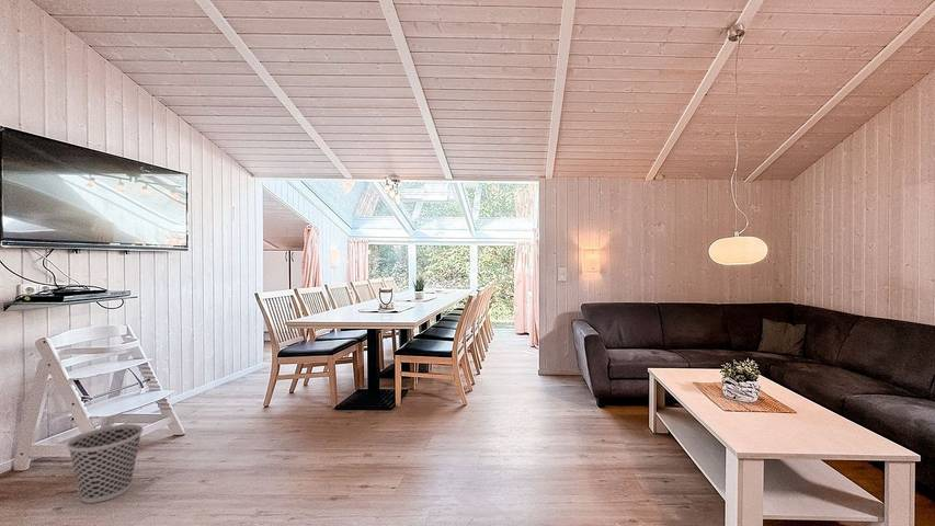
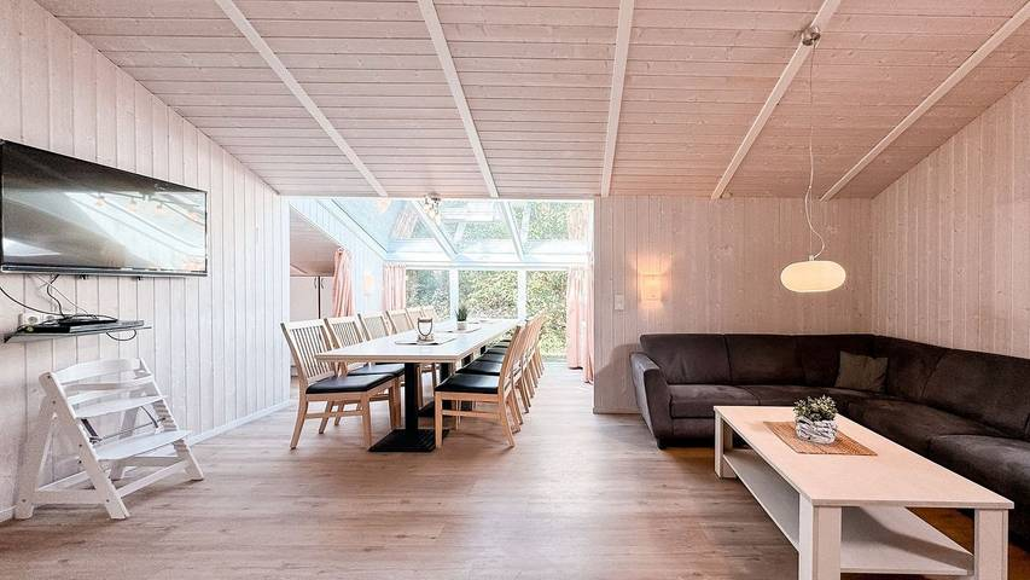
- wastebasket (106, 464)
